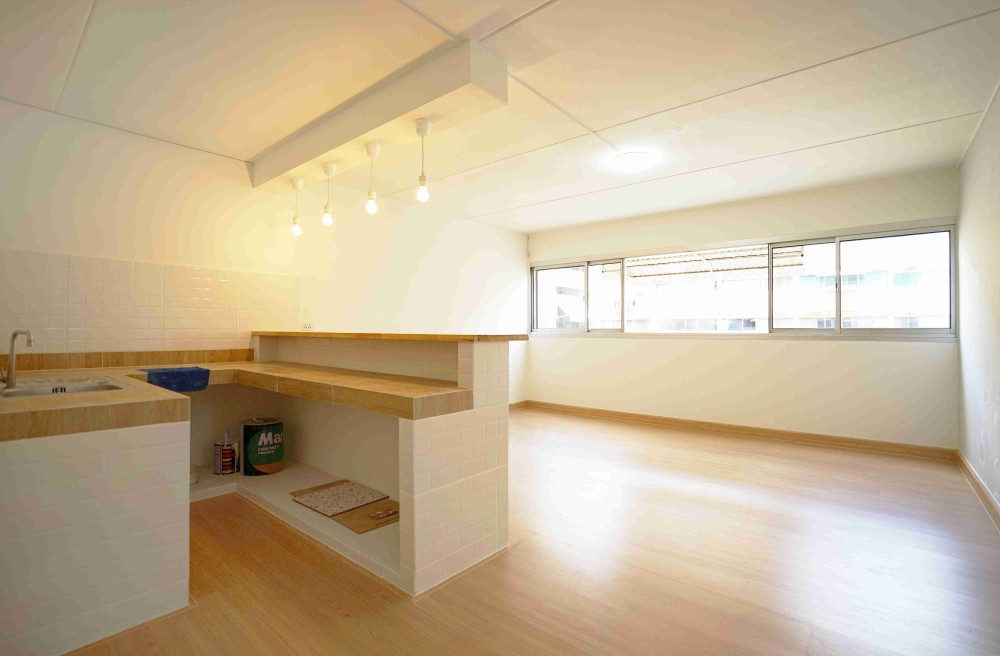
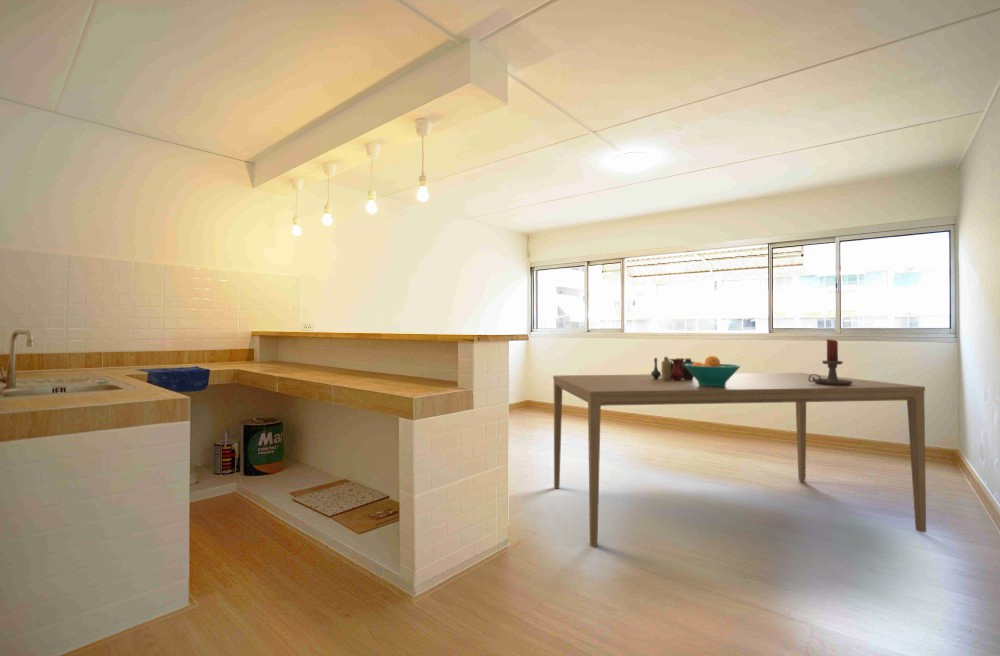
+ candle holder (828, 361)
+ dining table (715, 403)
+ vase (673, 367)
+ fruit bowl (711, 370)
